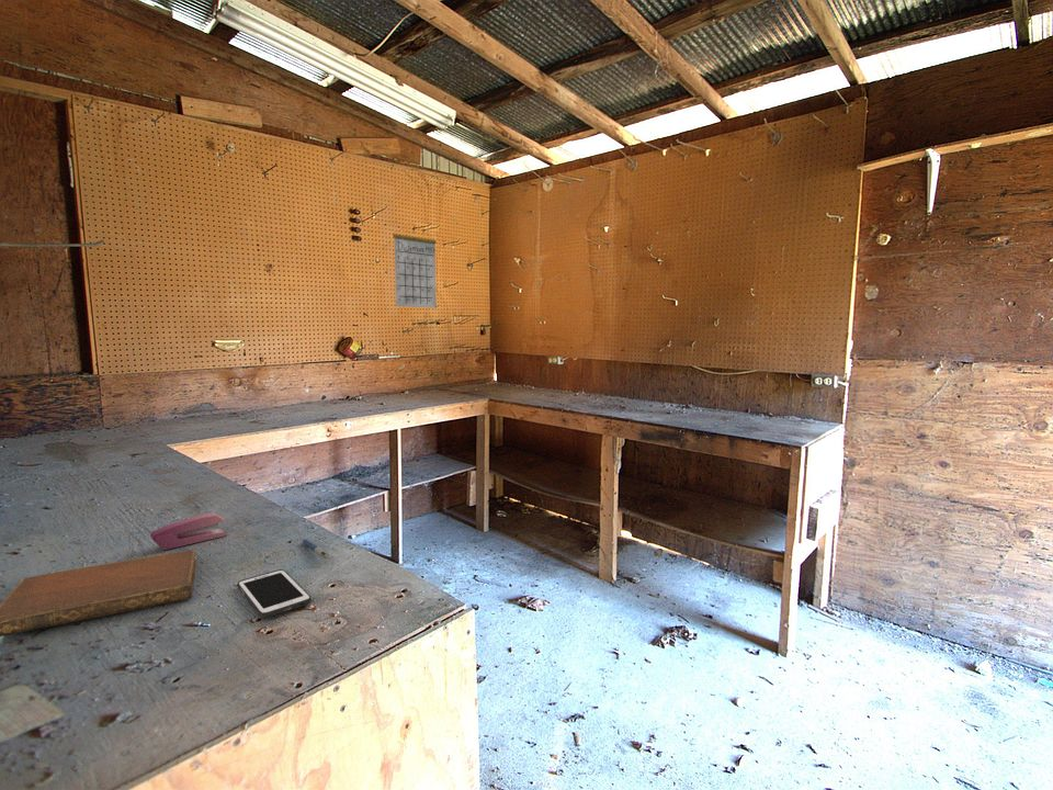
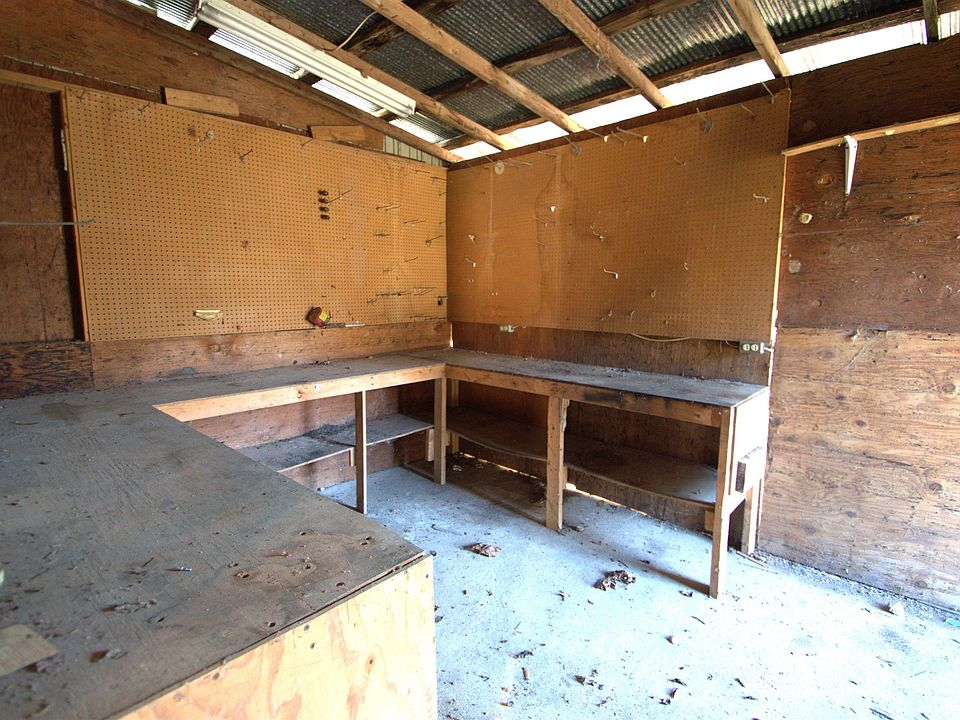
- stapler (189, 530)
- cell phone (273, 591)
- calendar (416, 263)
- notebook (105, 588)
- pen (316, 548)
